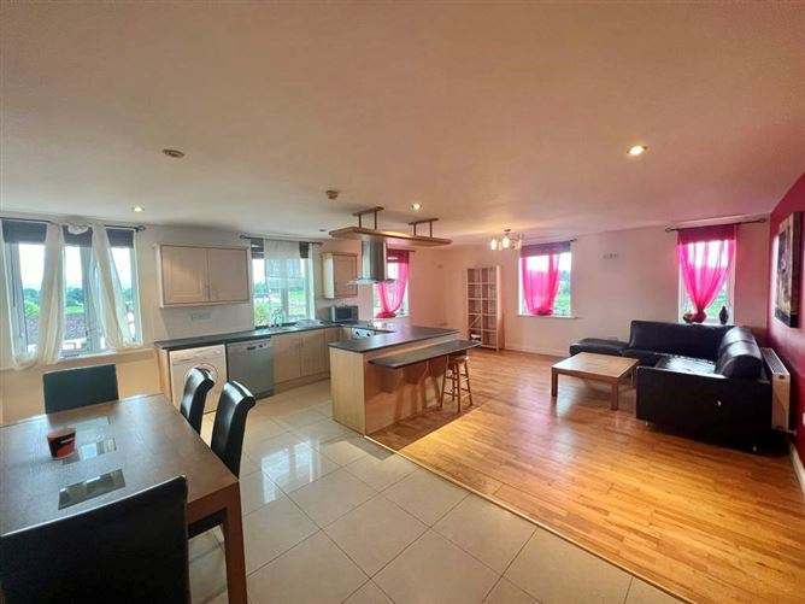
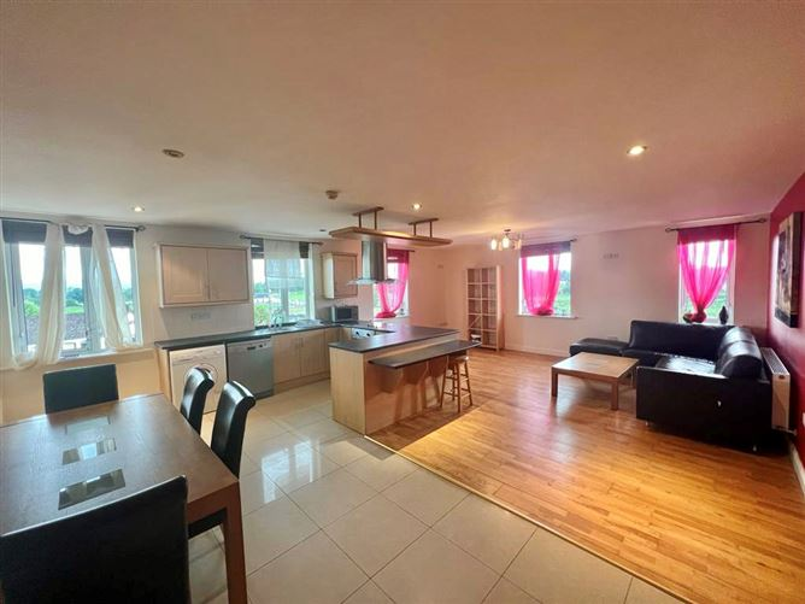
- cup (61, 444)
